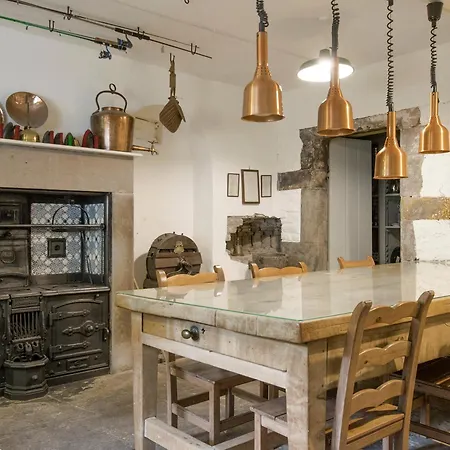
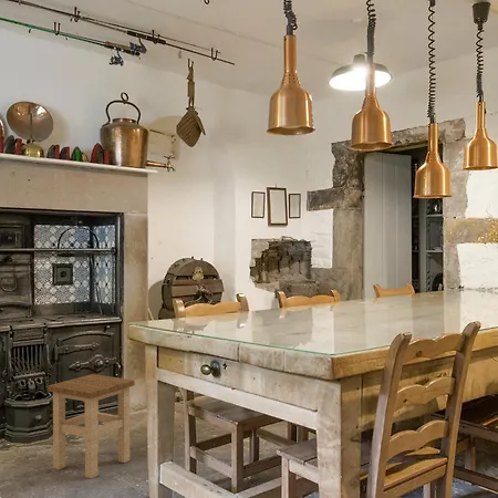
+ stool (92, 423)
